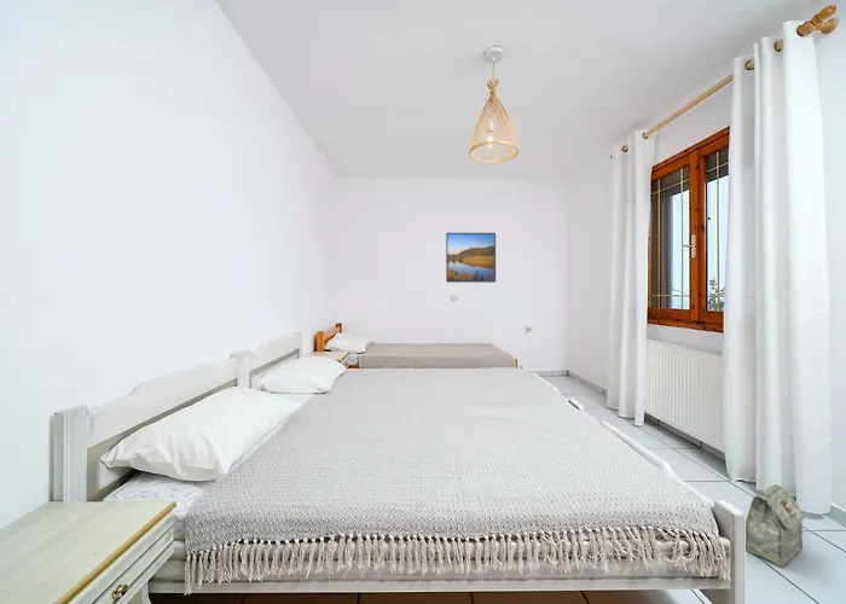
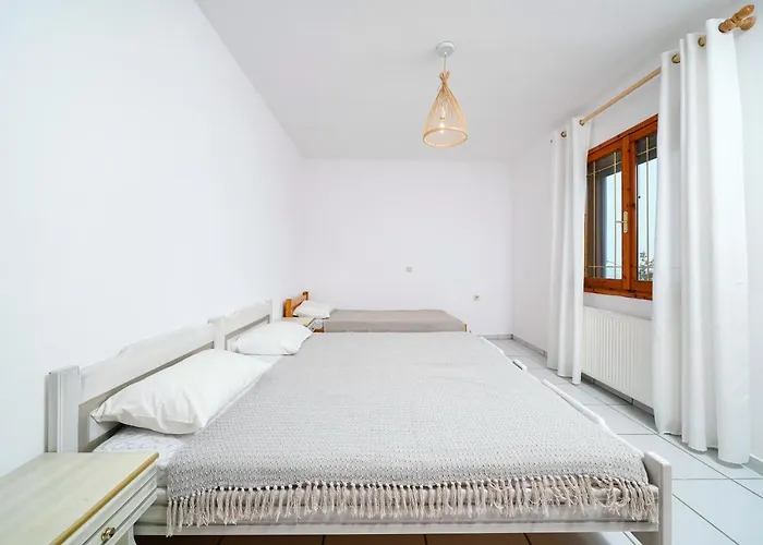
- bag (773, 519)
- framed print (470, 257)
